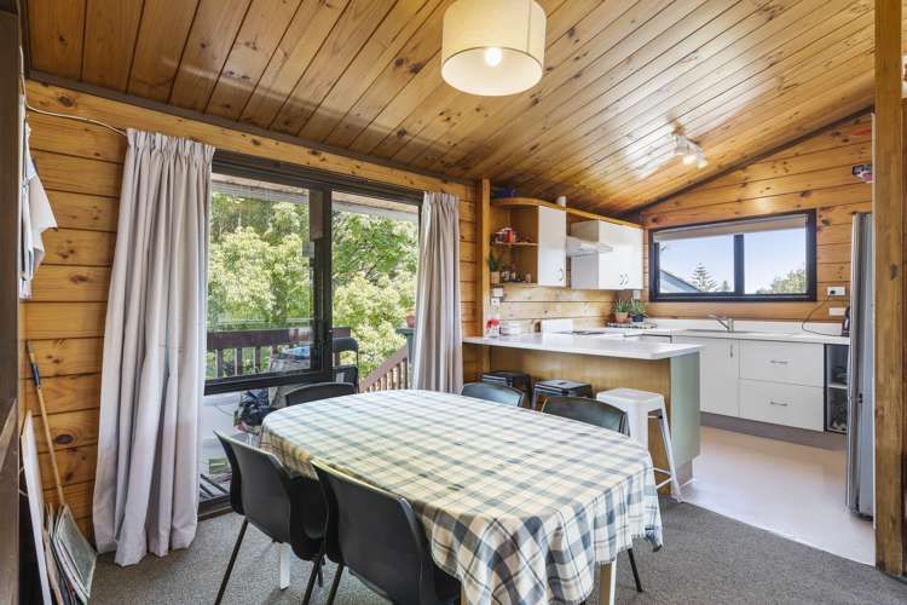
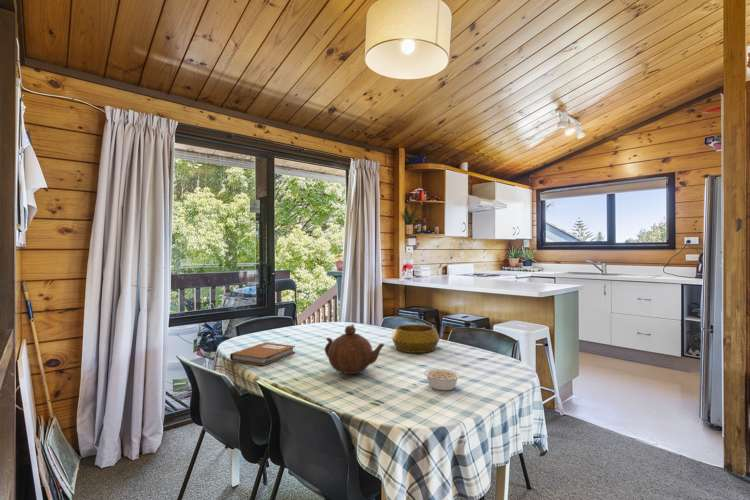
+ decorative bowl (415, 337)
+ legume (443, 379)
+ teapot (353, 349)
+ notebook (264, 352)
